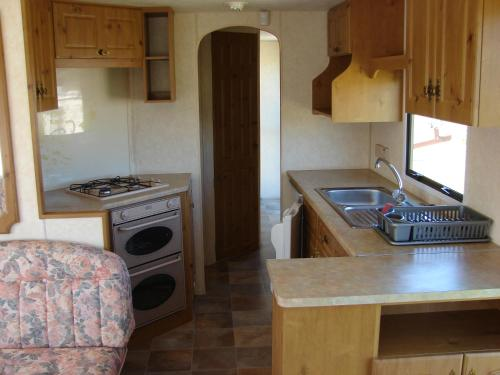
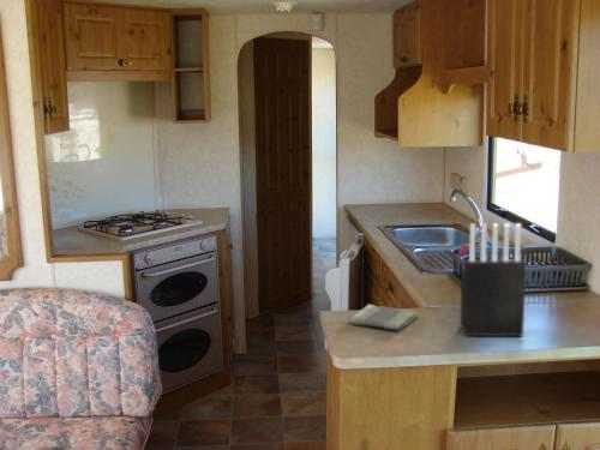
+ dish towel (384, 316)
+ knife block (491, 276)
